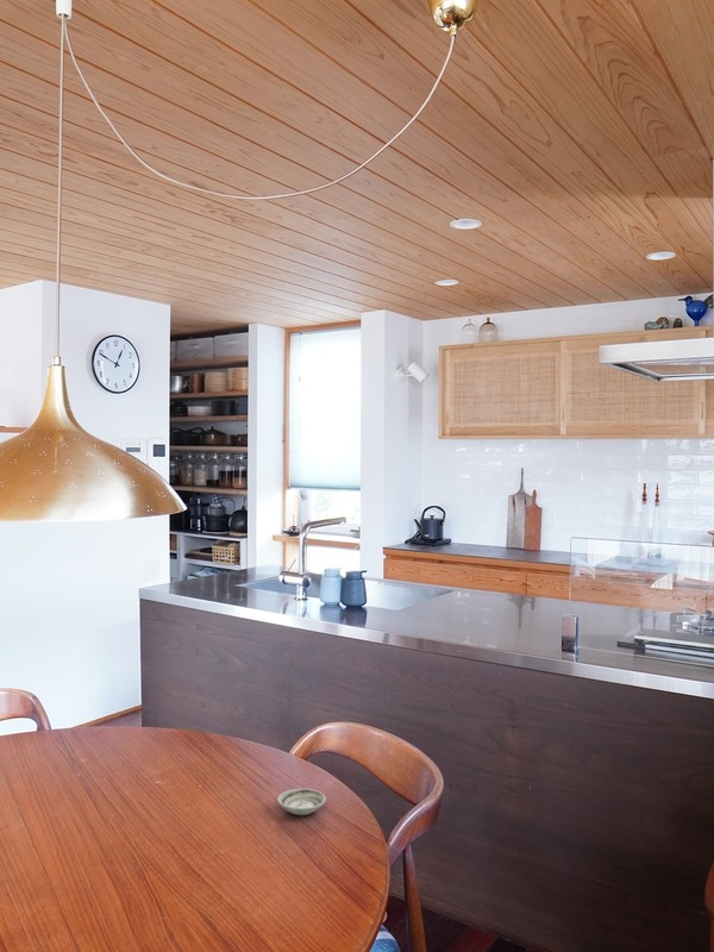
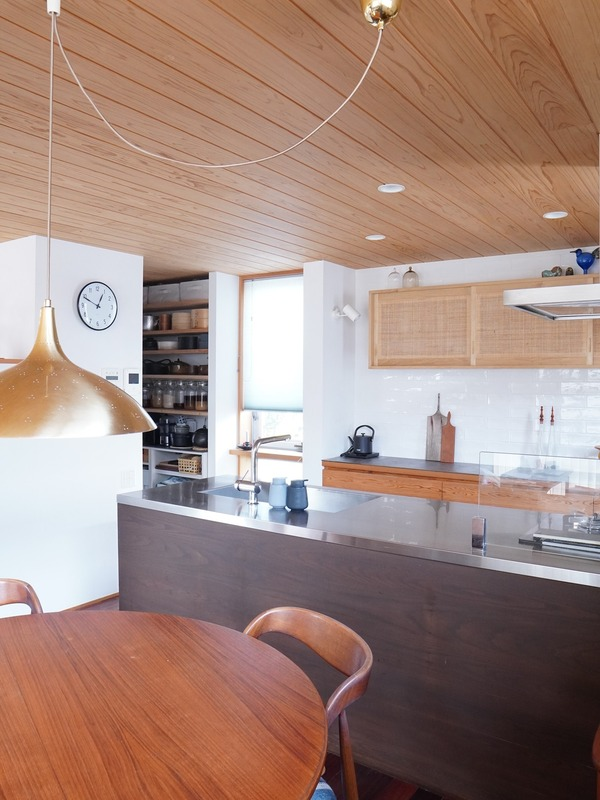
- saucer (301, 803)
